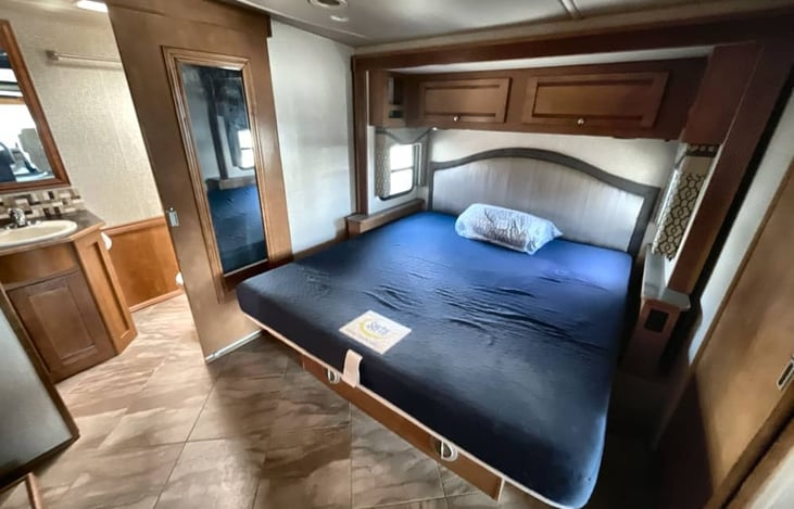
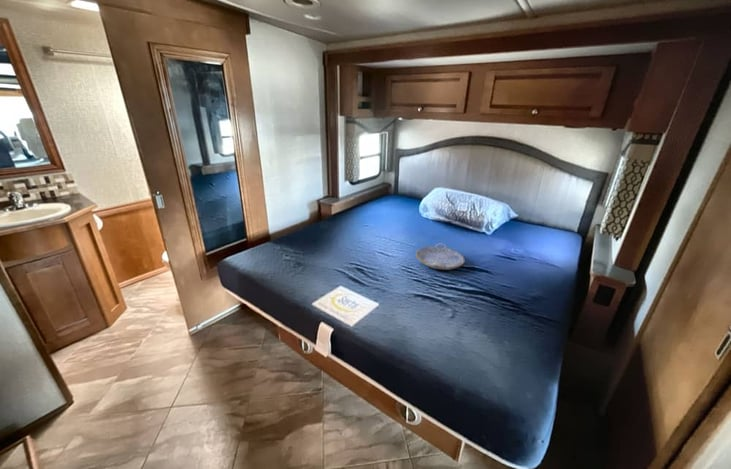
+ serving tray (439, 257)
